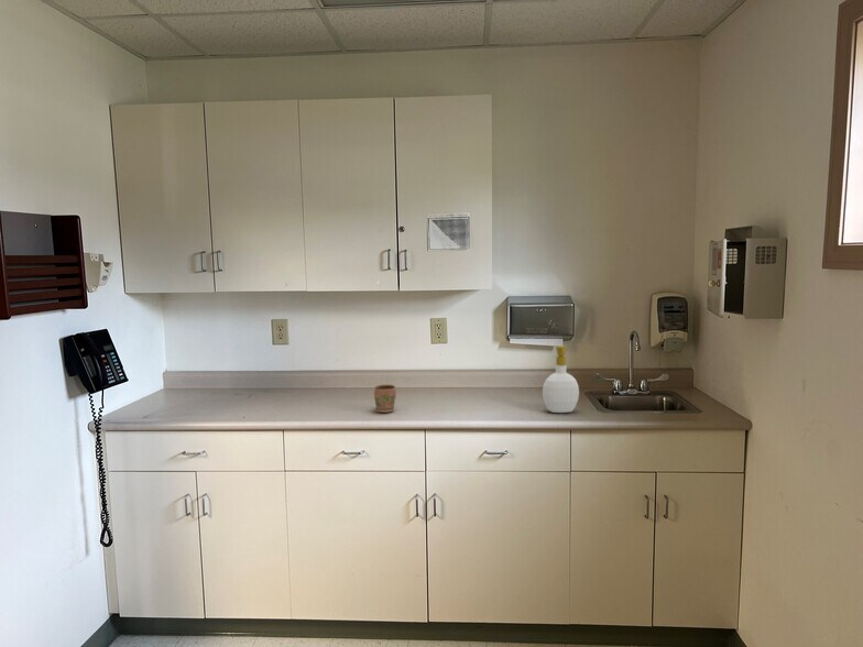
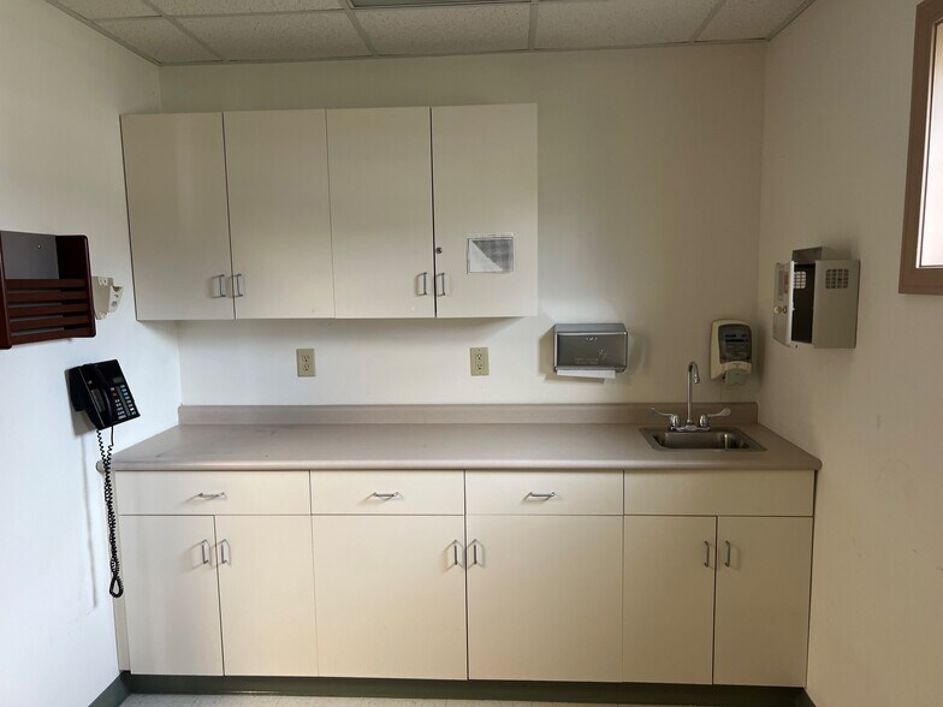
- mug (385, 397)
- soap bottle (560, 379)
